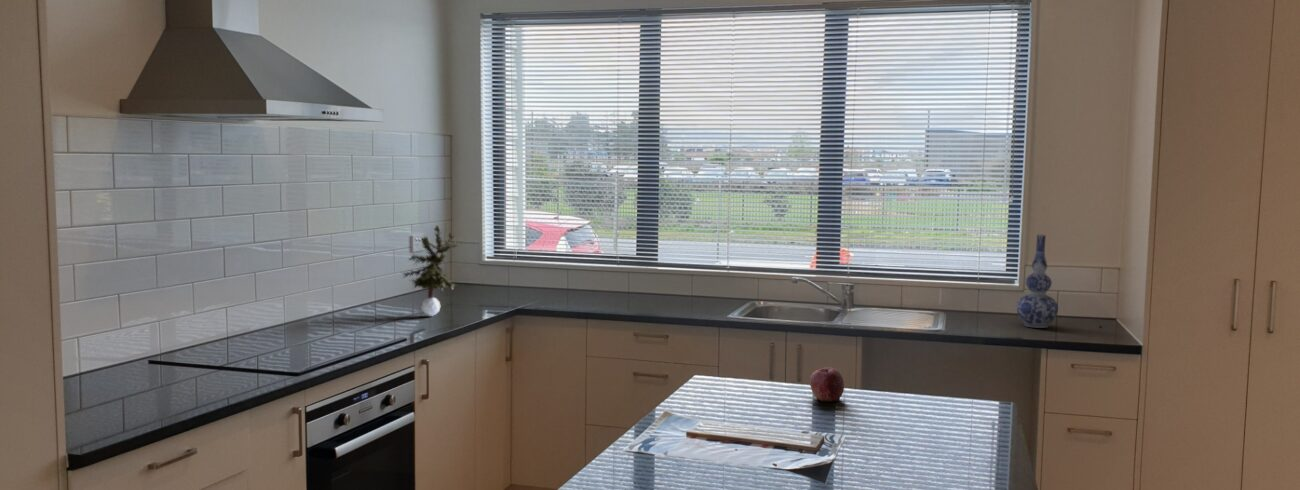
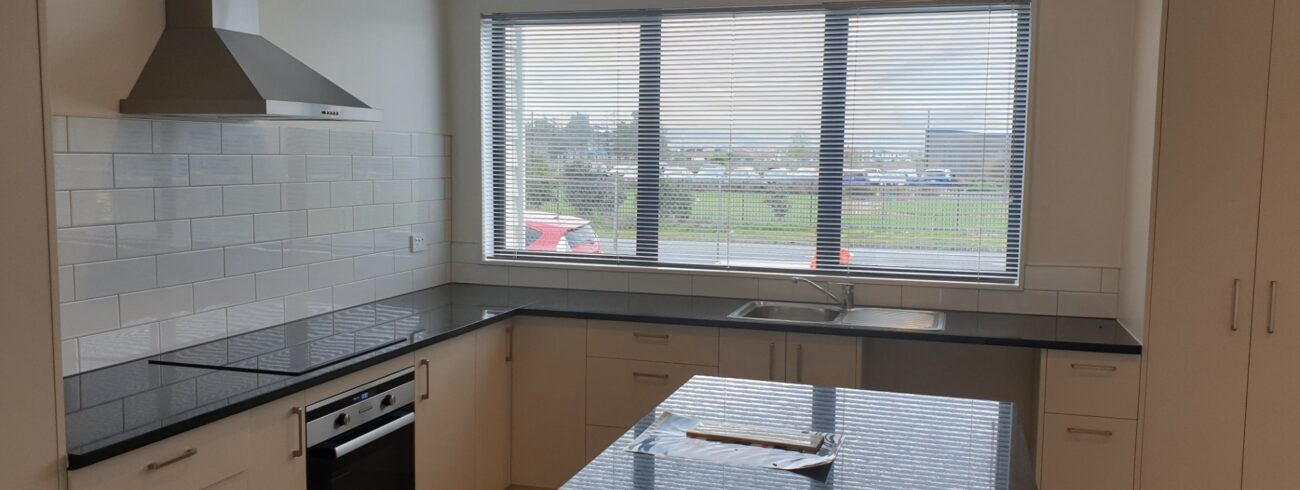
- apple (826, 383)
- vase (1038, 280)
- potted plant (434, 270)
